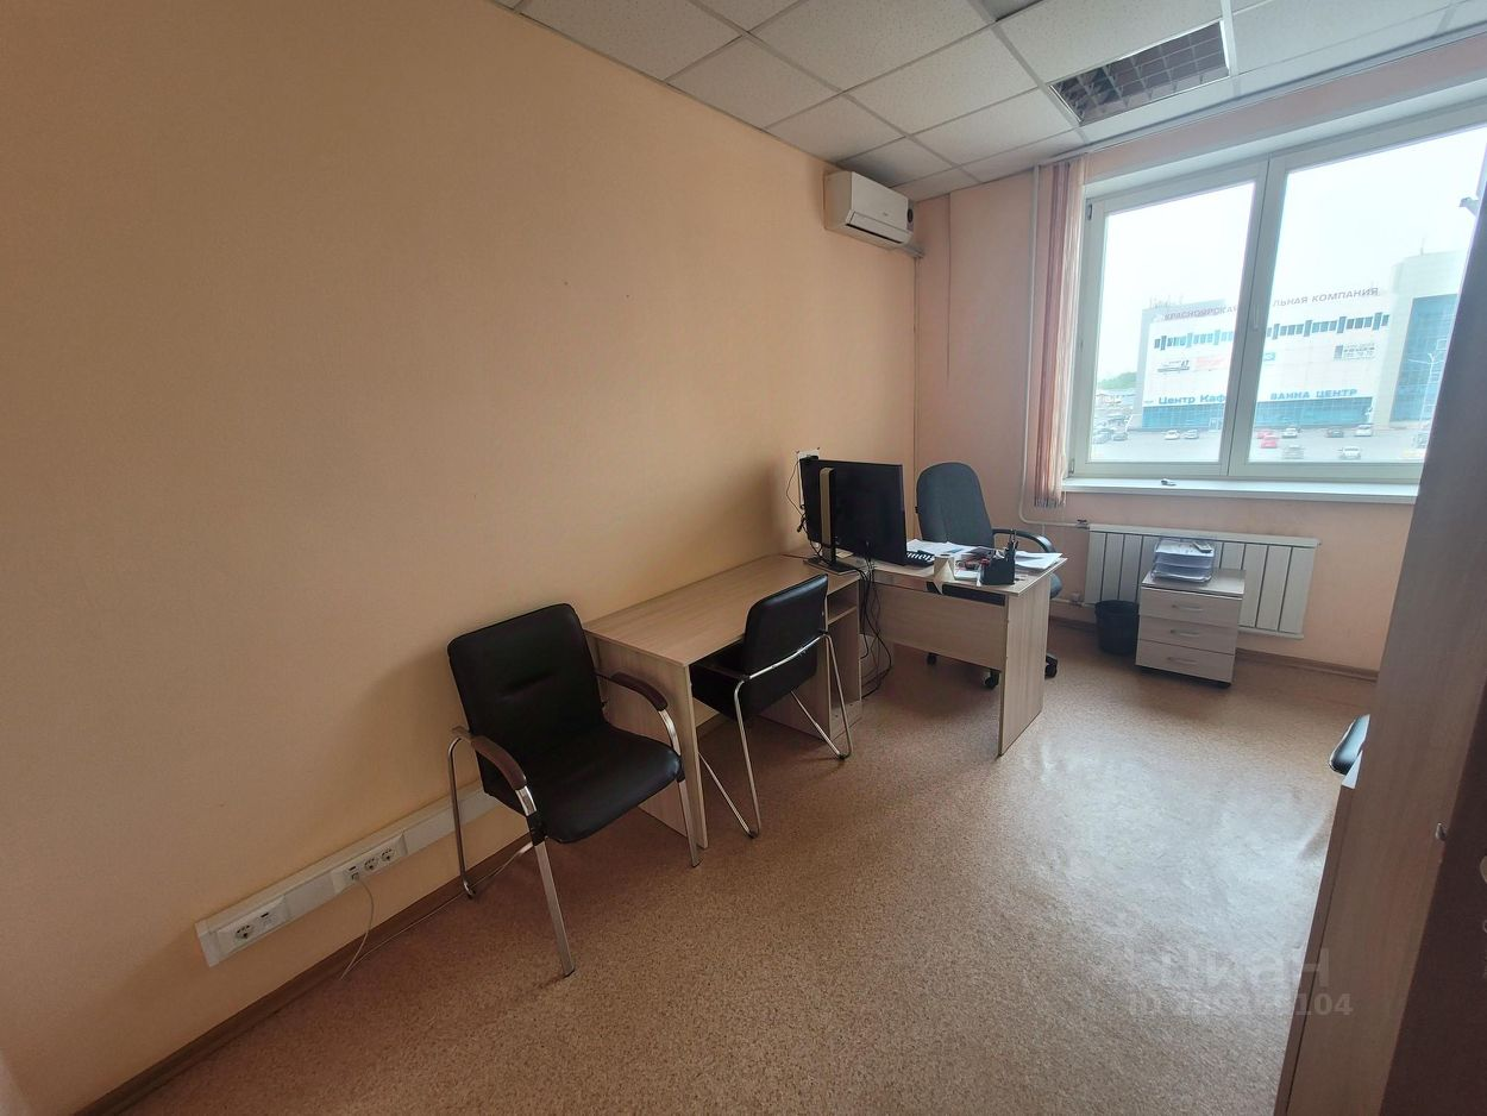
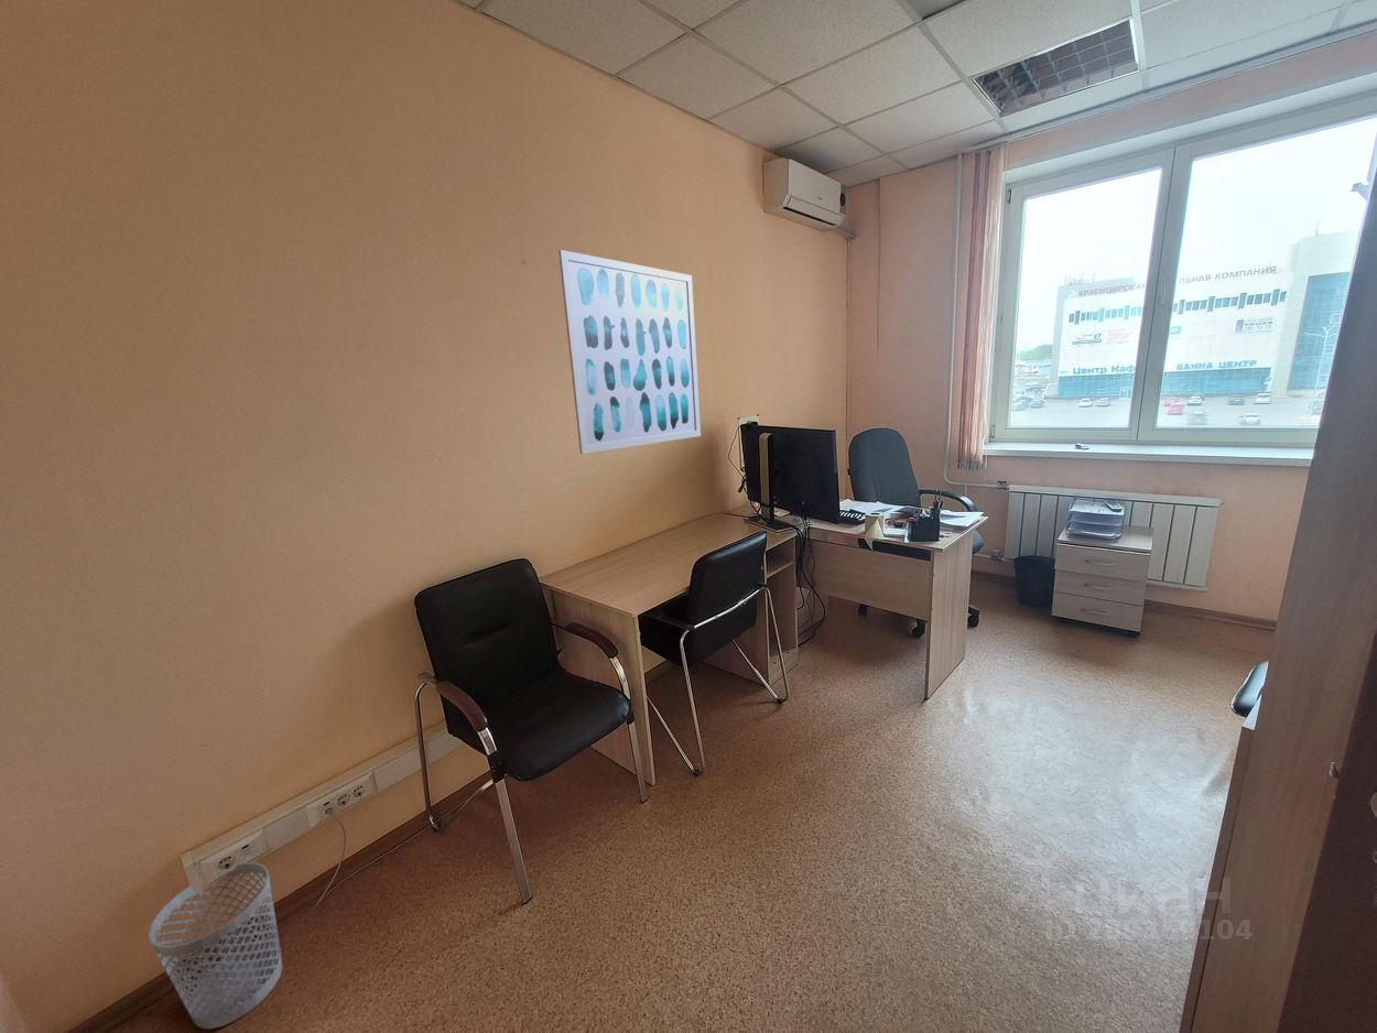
+ wastebasket (226, 946)
+ wall art (640, 357)
